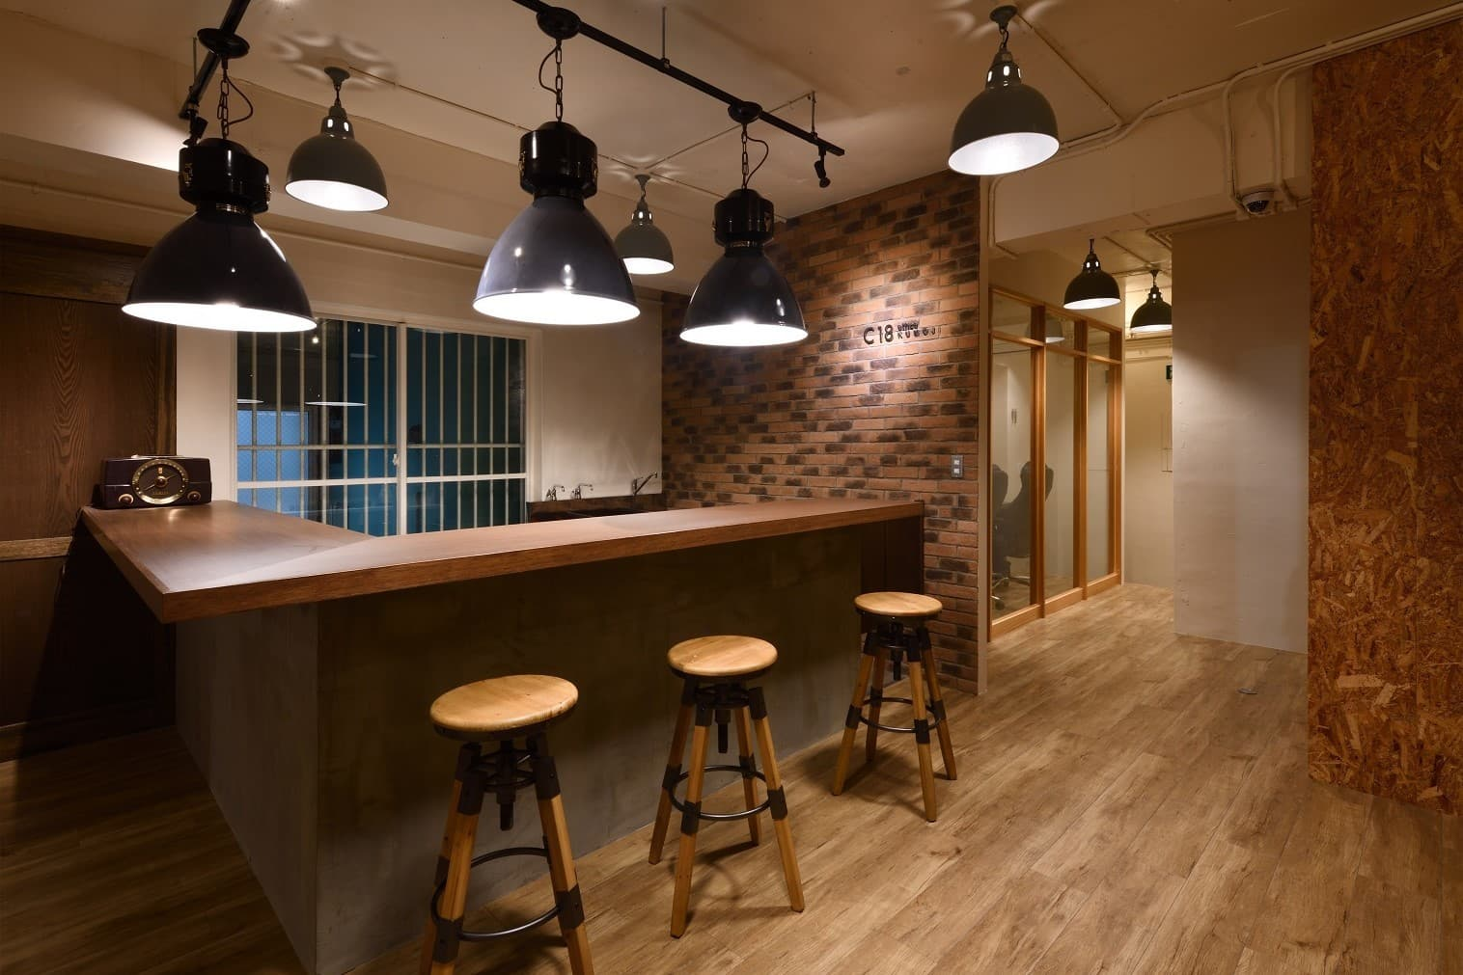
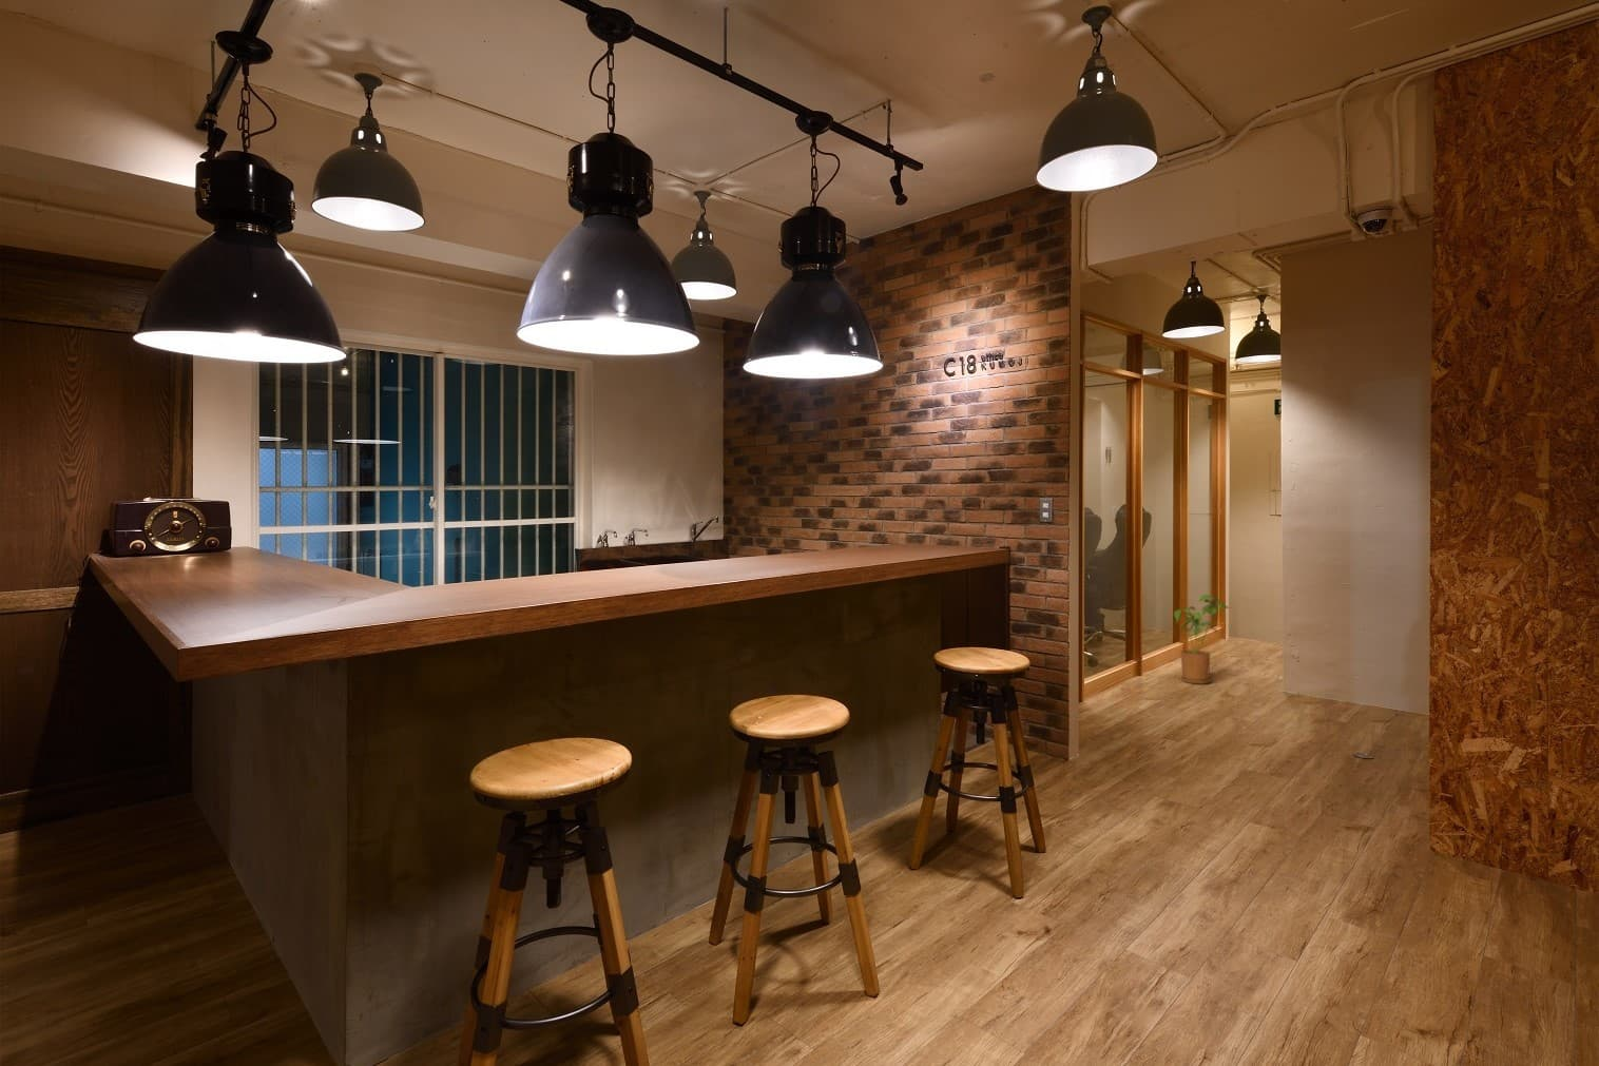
+ house plant (1197, 639)
